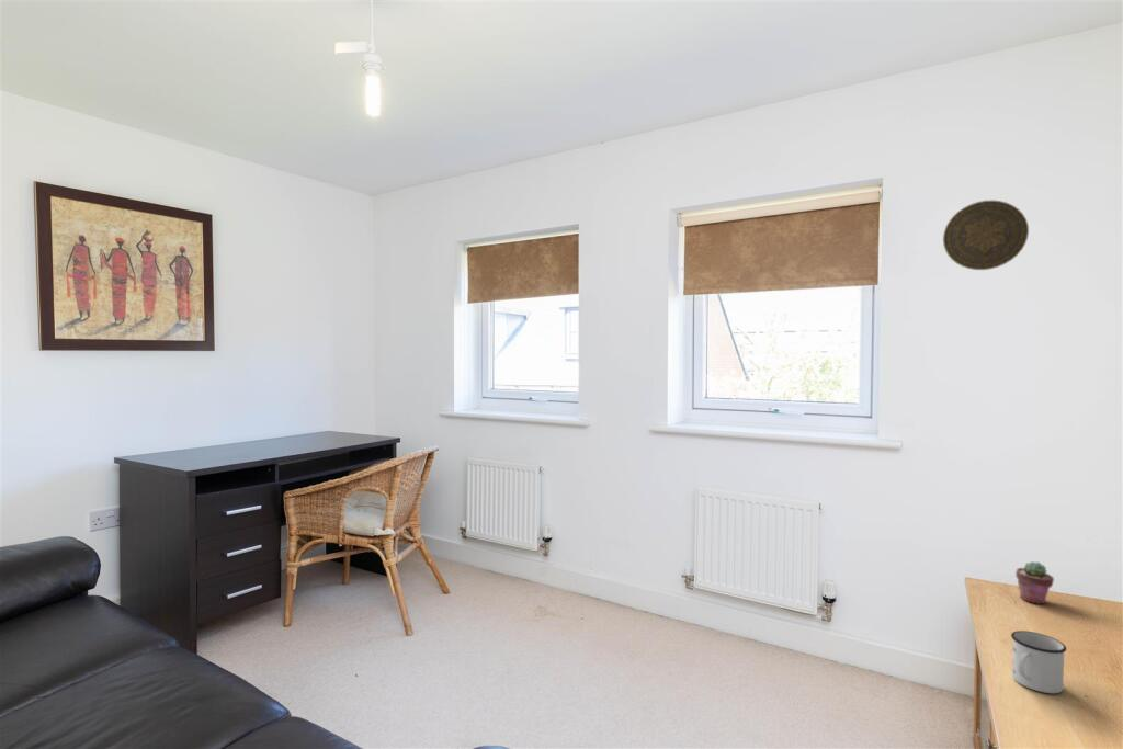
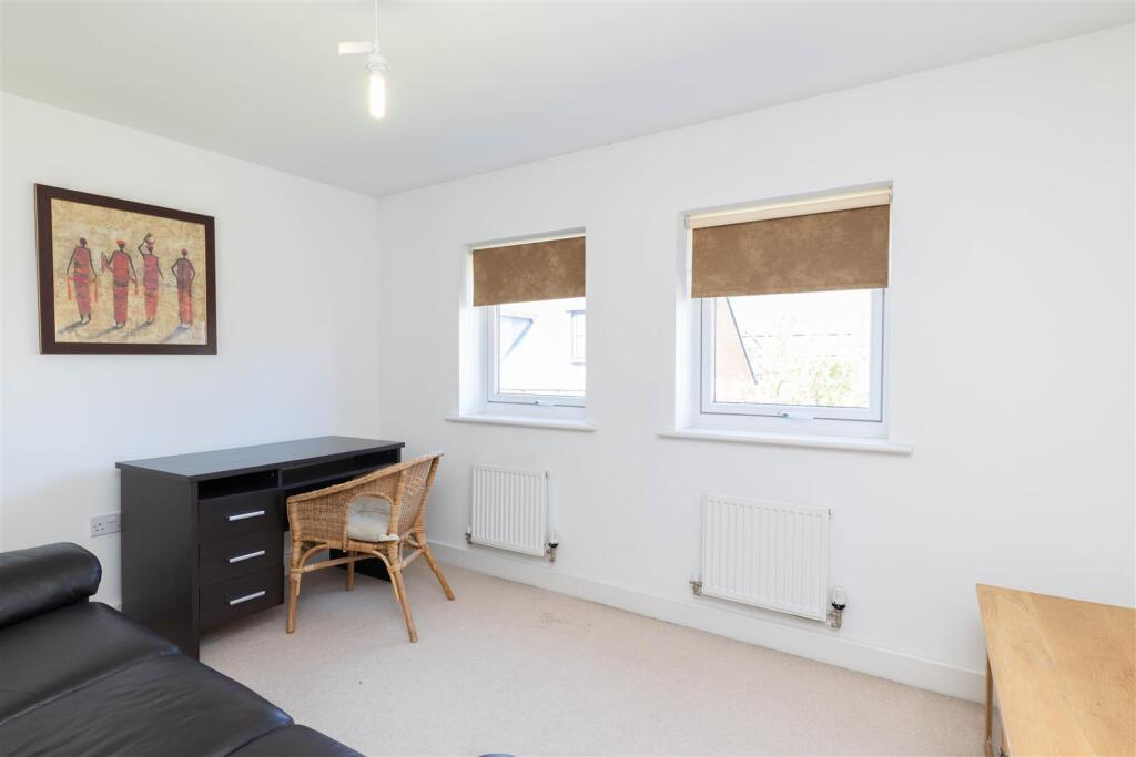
- mug (1034, 662)
- decorative plate (984, 235)
- potted succulent (1034, 580)
